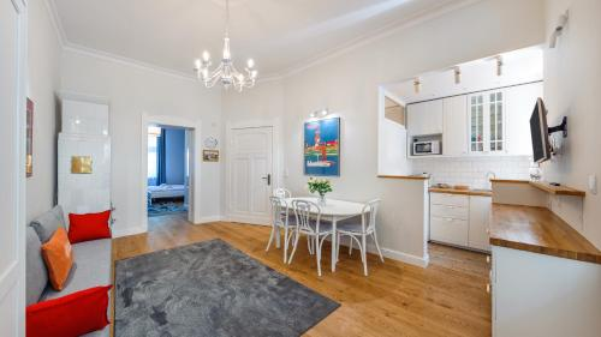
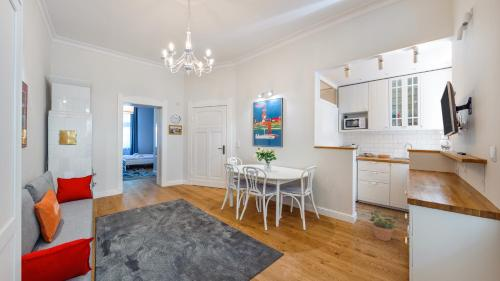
+ potted plant (385, 225)
